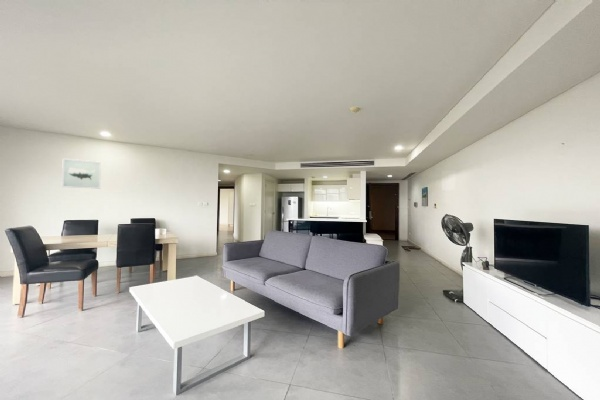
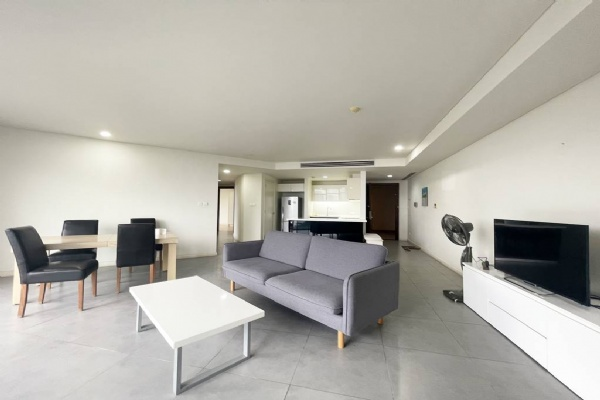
- wall art (82, 174)
